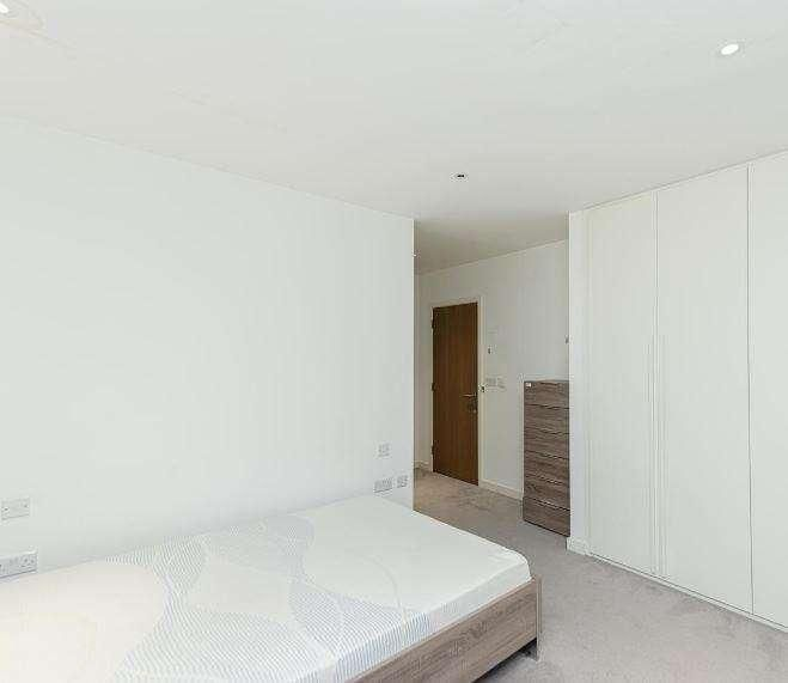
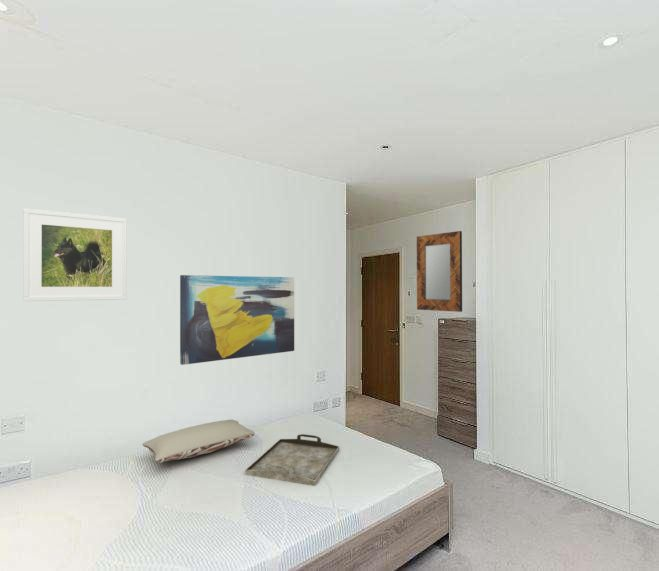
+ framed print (78, 257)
+ pillow (201, 439)
+ home mirror (438, 272)
+ wall art (242, 316)
+ serving tray (295, 455)
